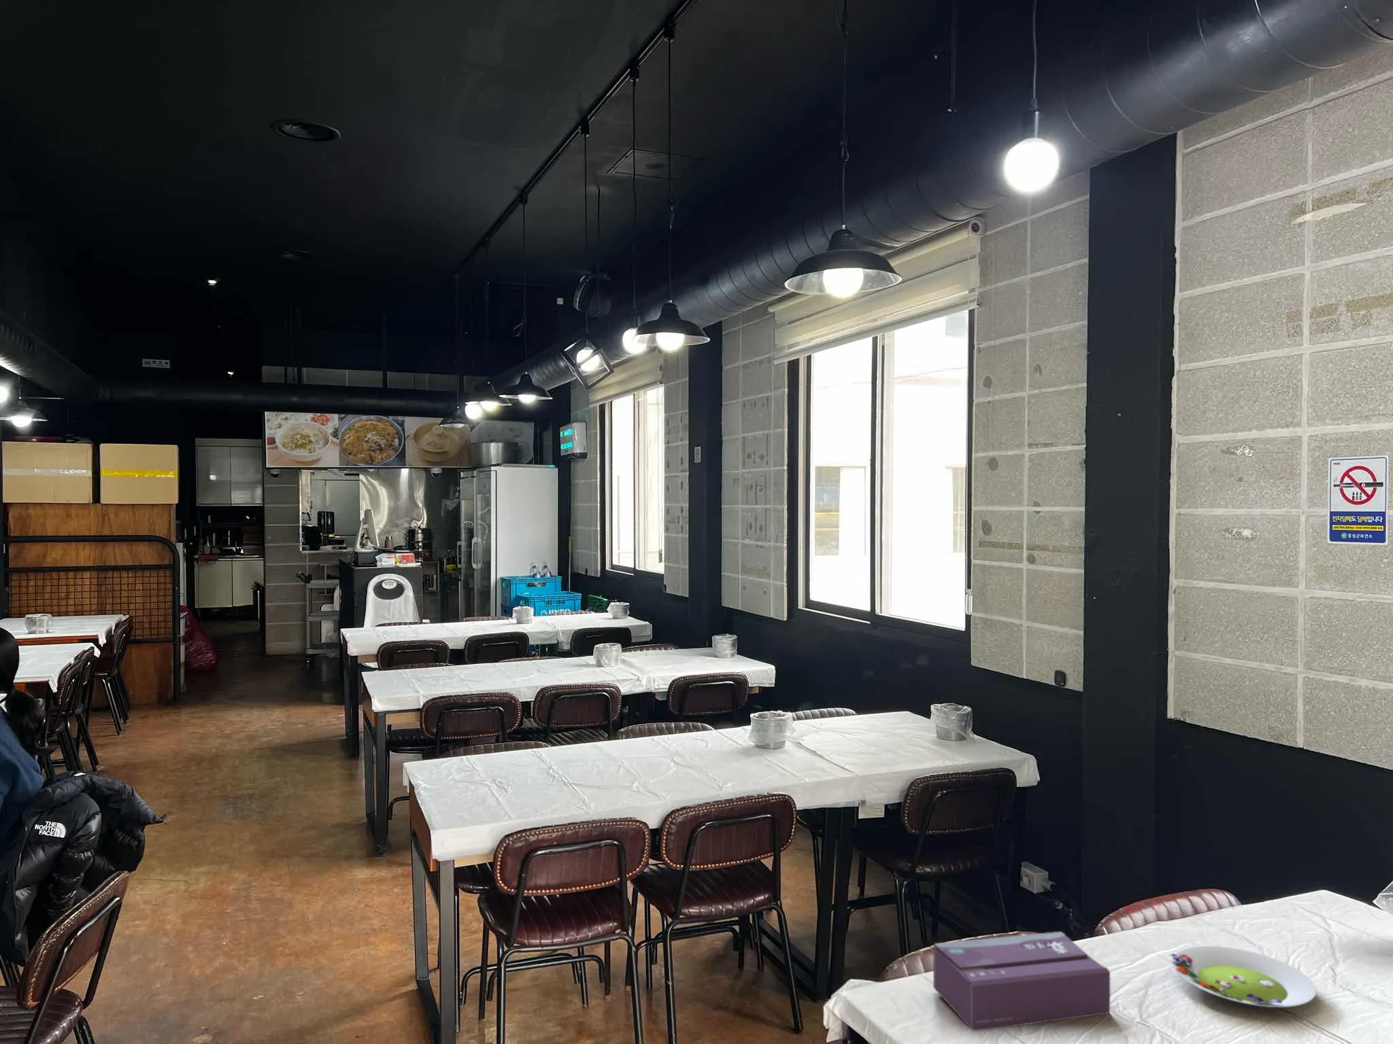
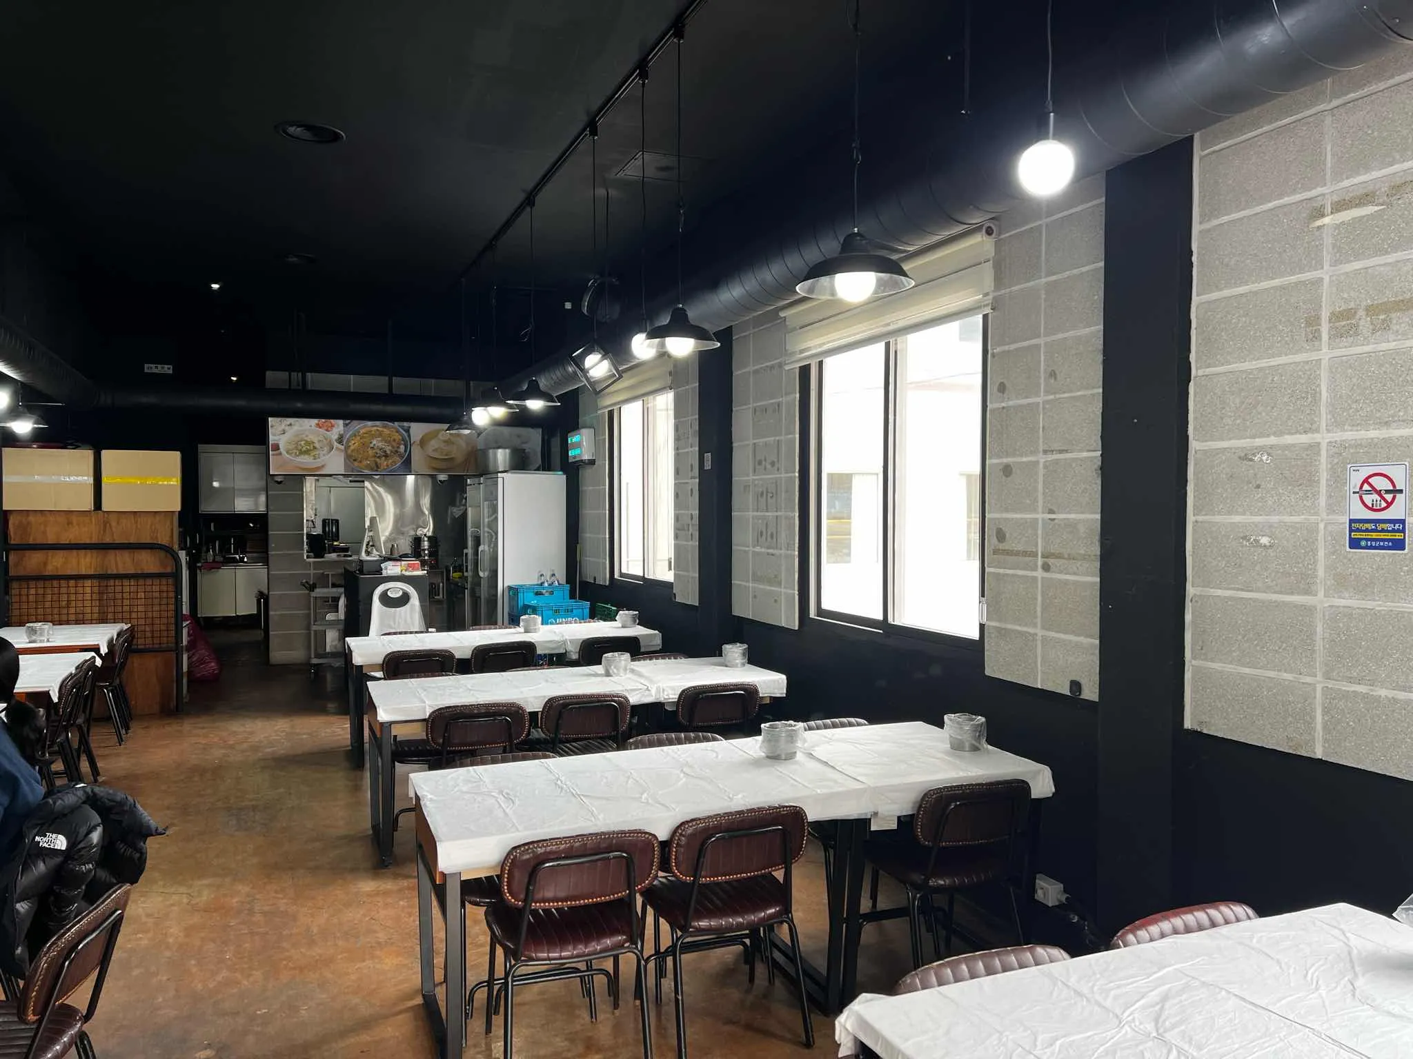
- salad plate (1242, 977)
- tissue box (1019, 978)
